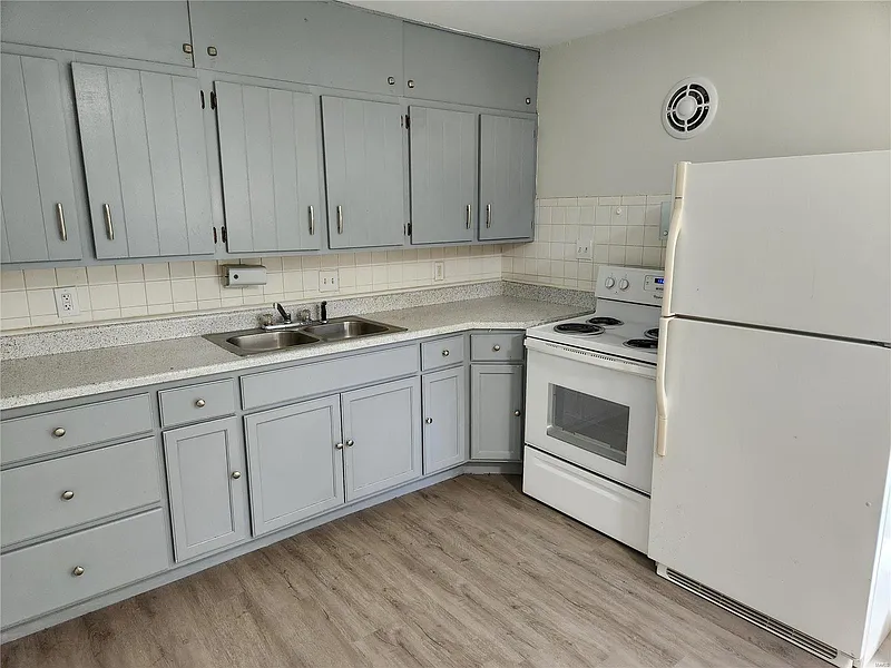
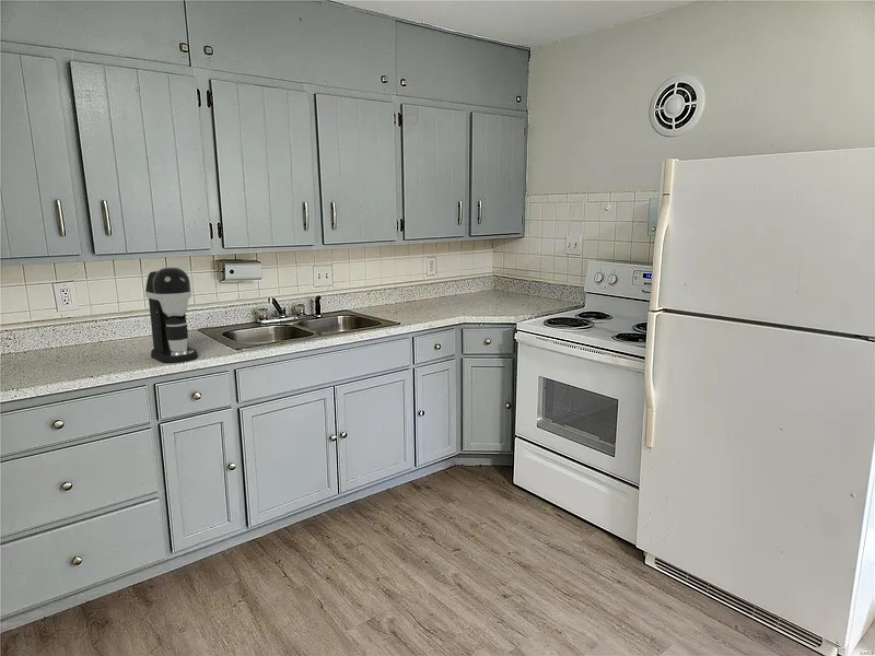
+ coffee maker (170, 312)
